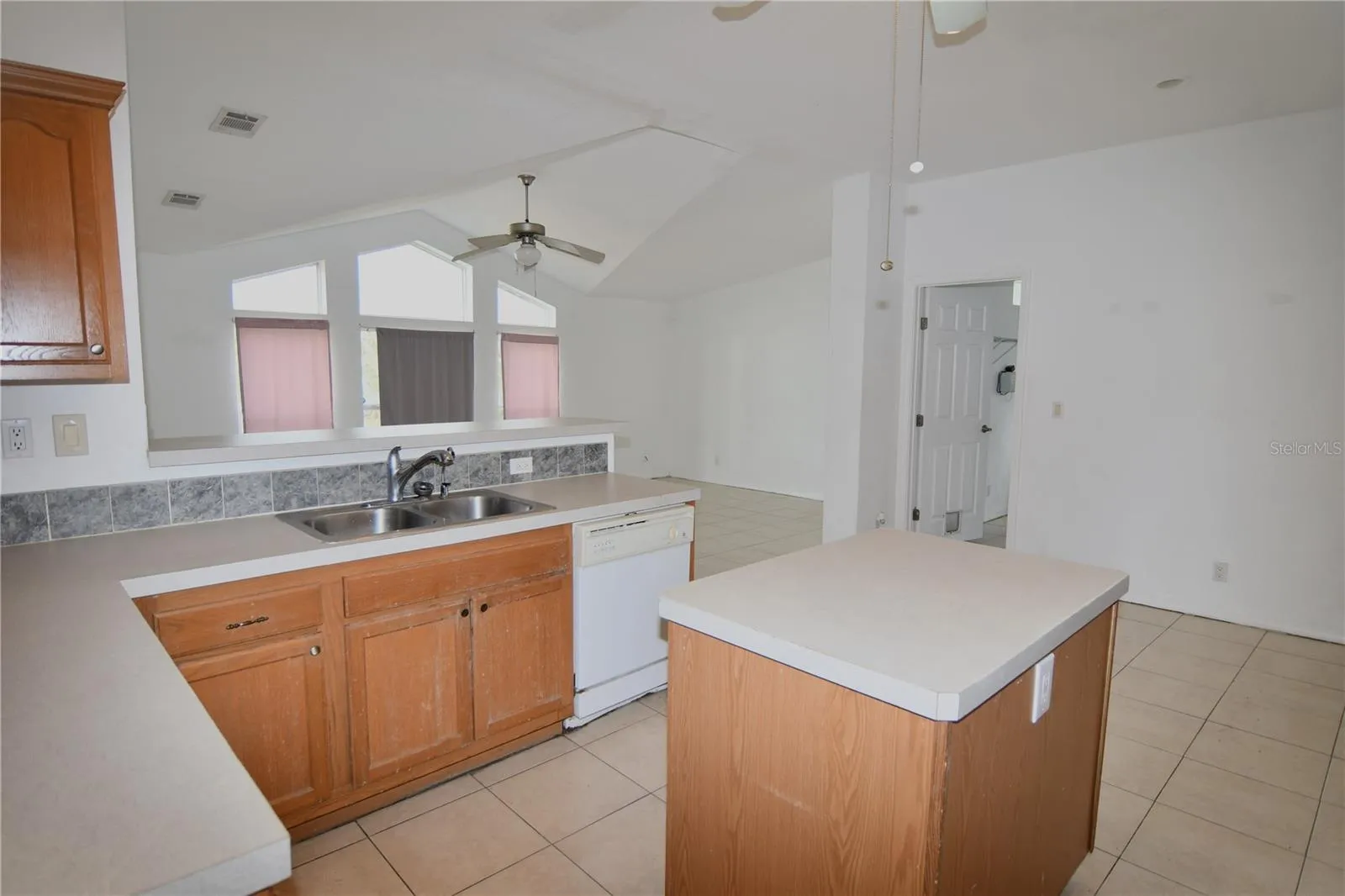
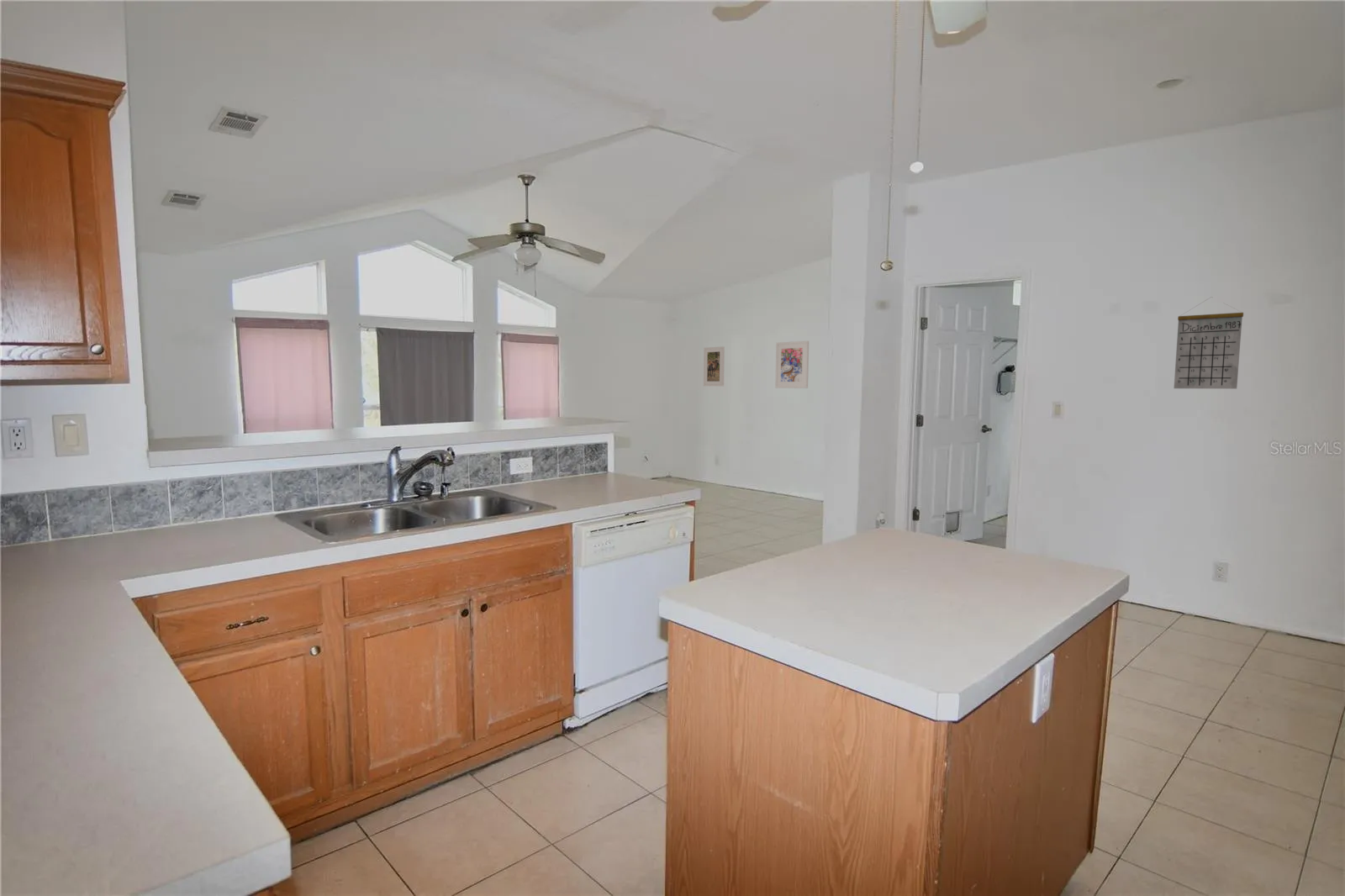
+ calendar (1208, 342)
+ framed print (714, 366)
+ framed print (791, 365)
